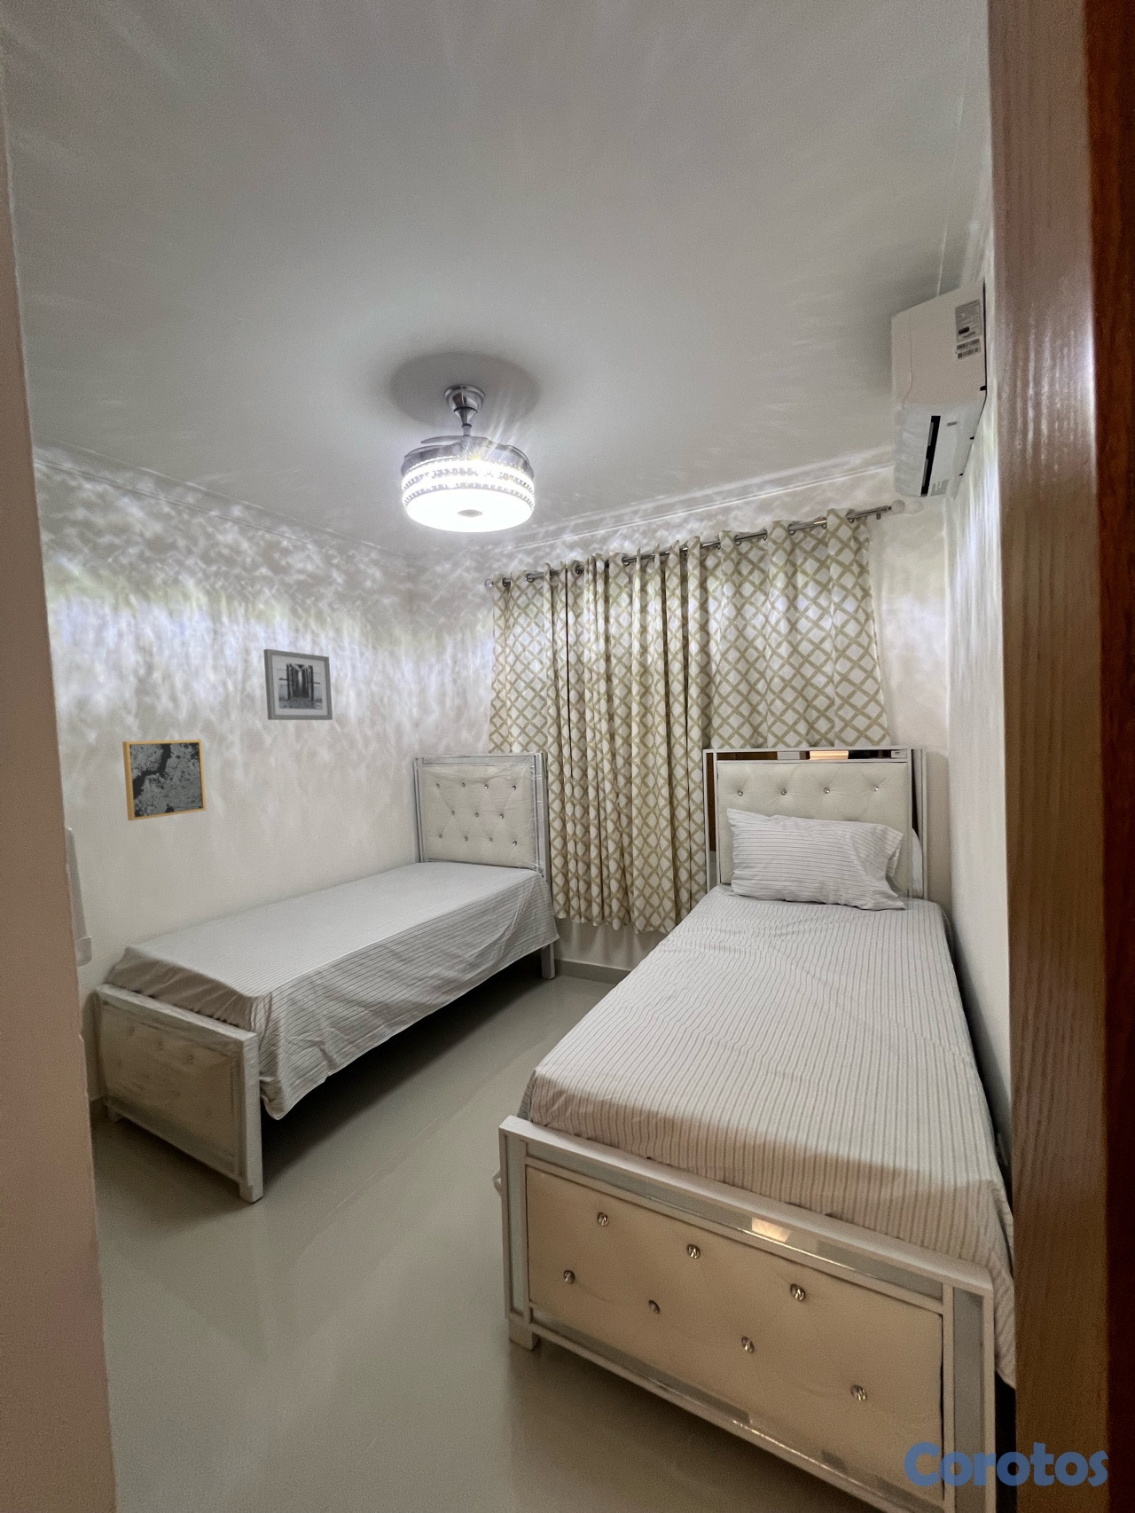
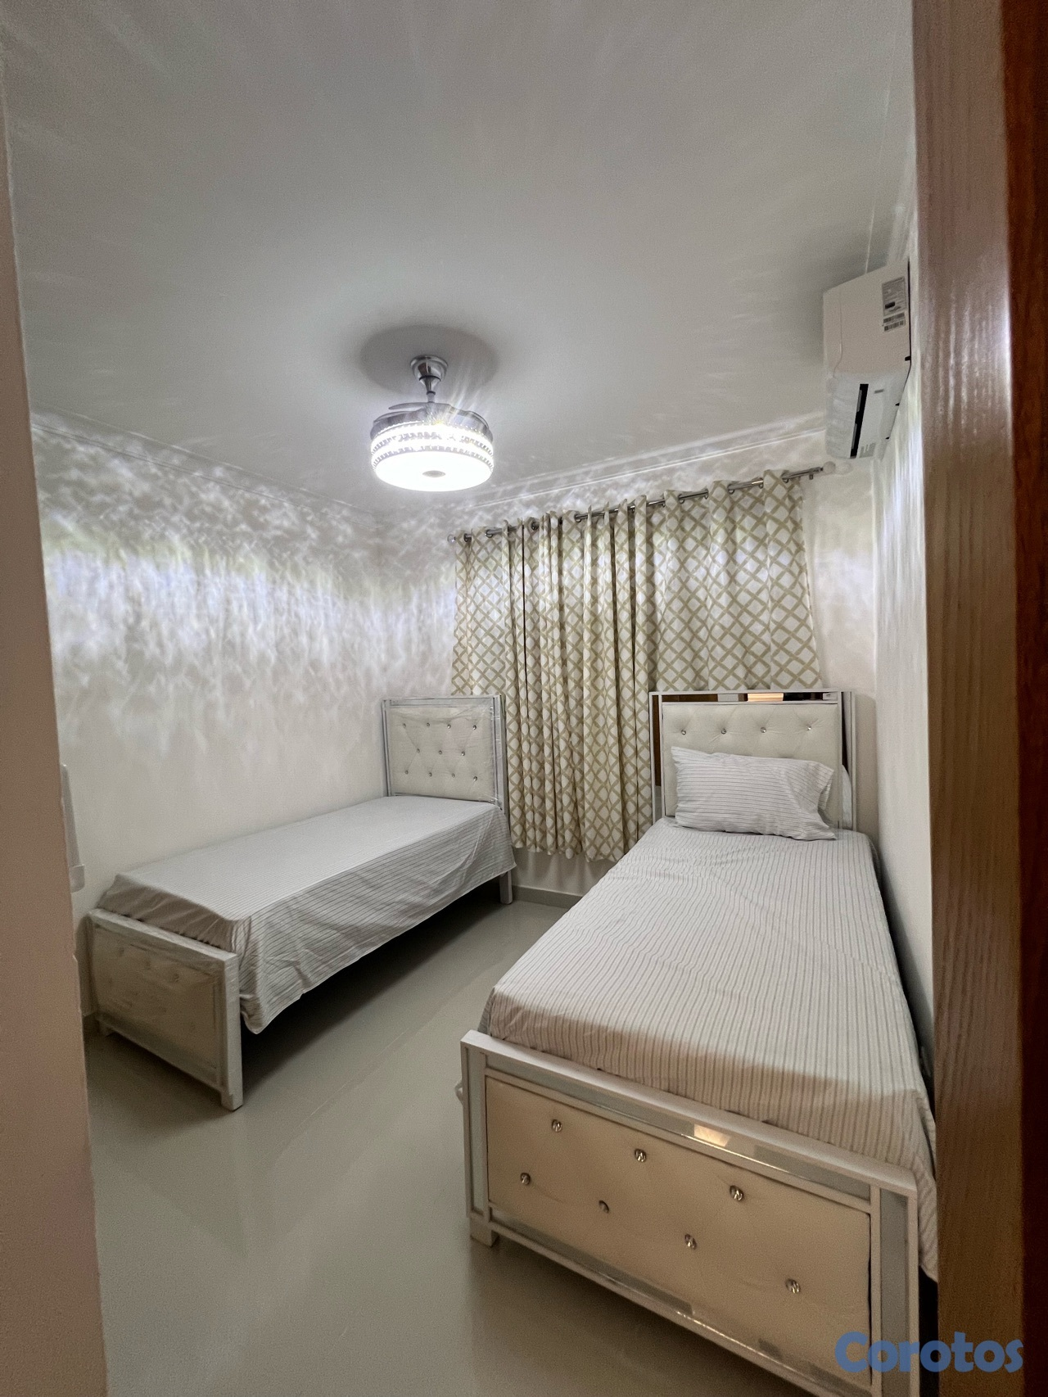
- wall art (166, 777)
- wall art (299, 687)
